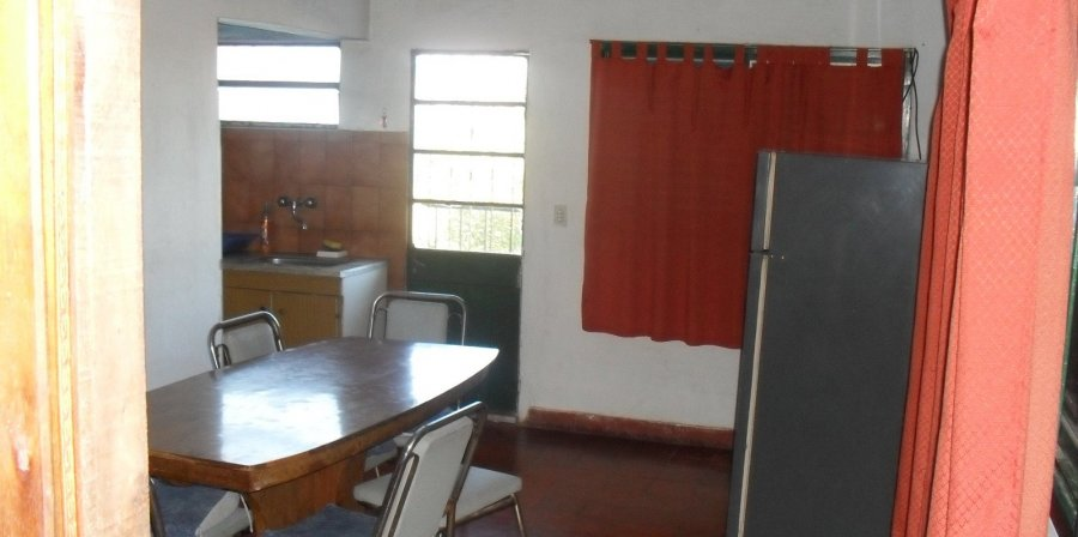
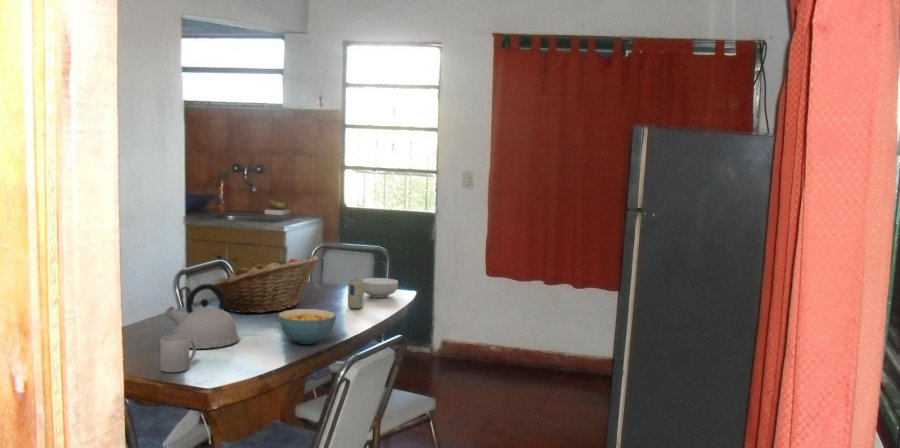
+ mug (179, 352)
+ cereal bowl (378, 288)
+ beverage can (355, 293)
+ kettle (201, 312)
+ fruit basket (265, 281)
+ cereal bowl (306, 328)
